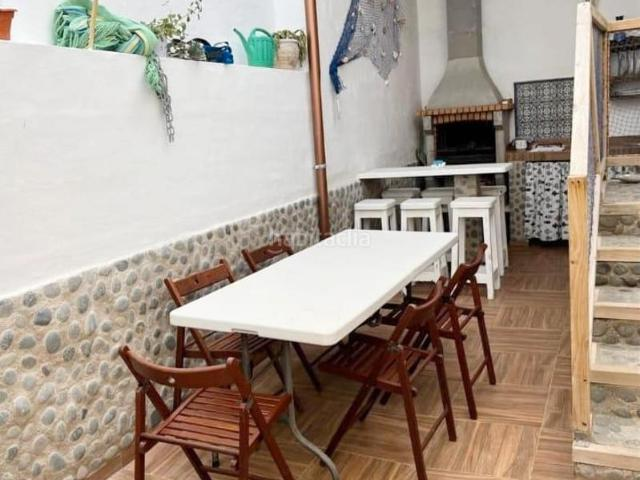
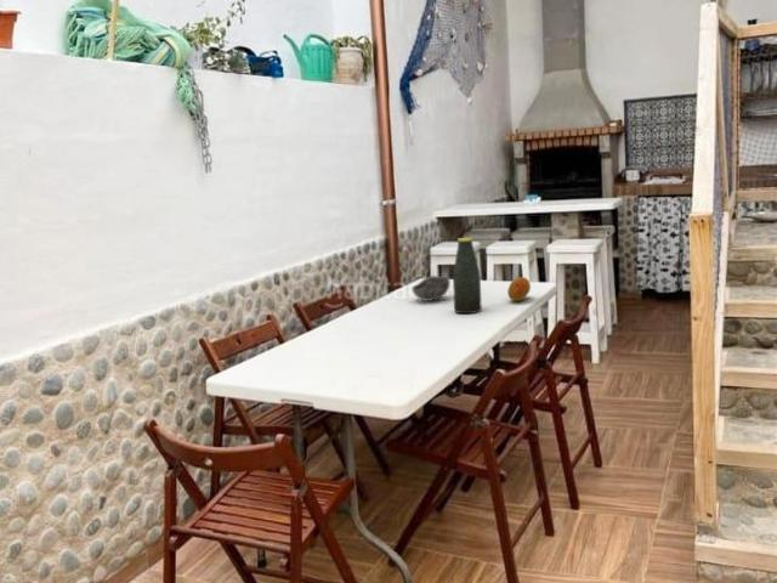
+ bottle (466, 274)
+ fruit (520, 288)
+ bowl (431, 289)
